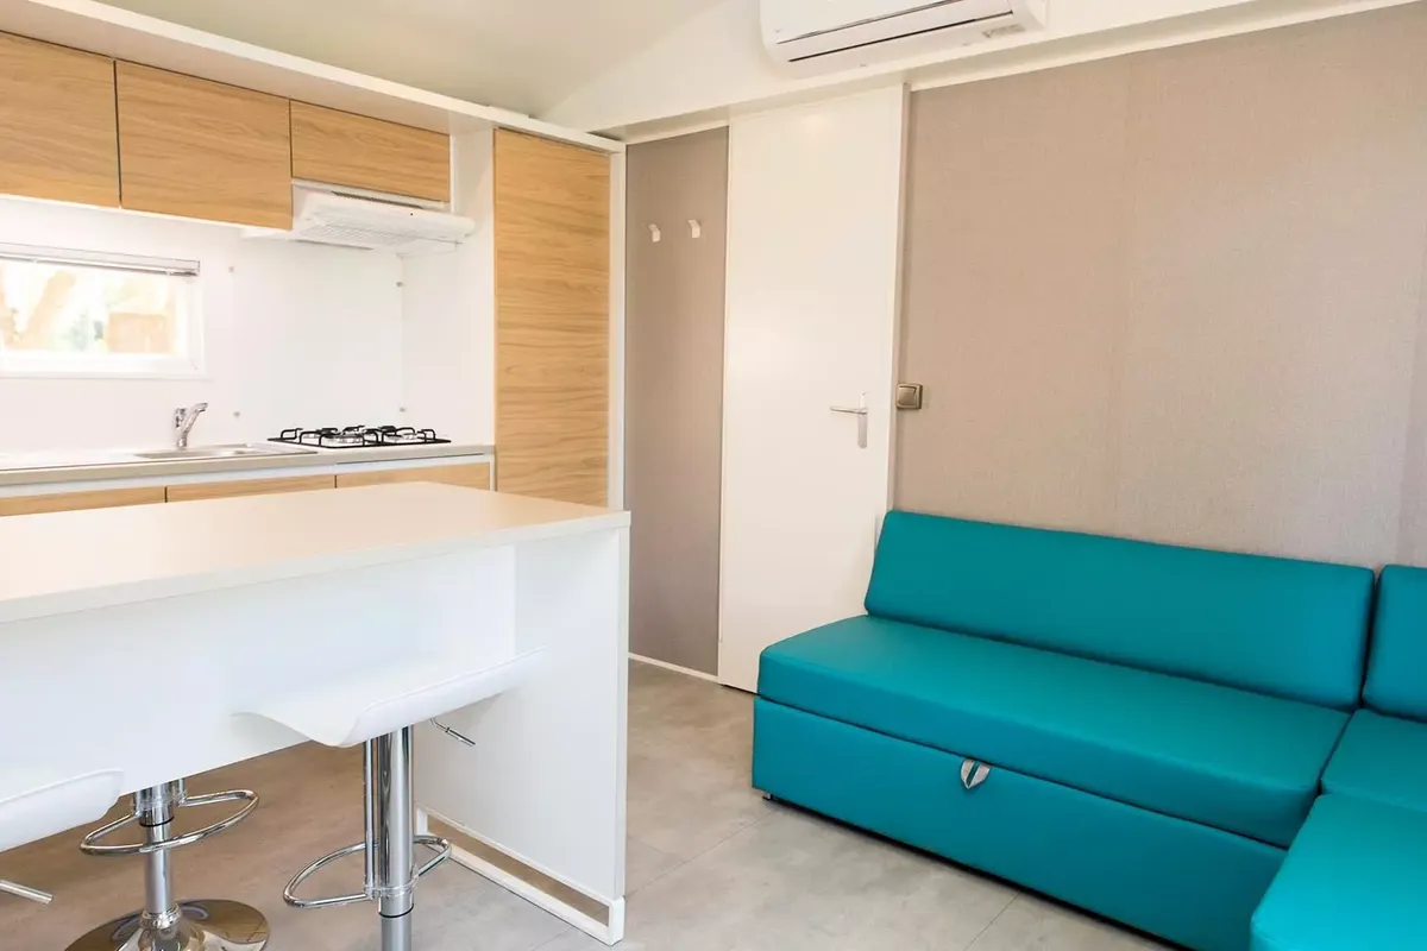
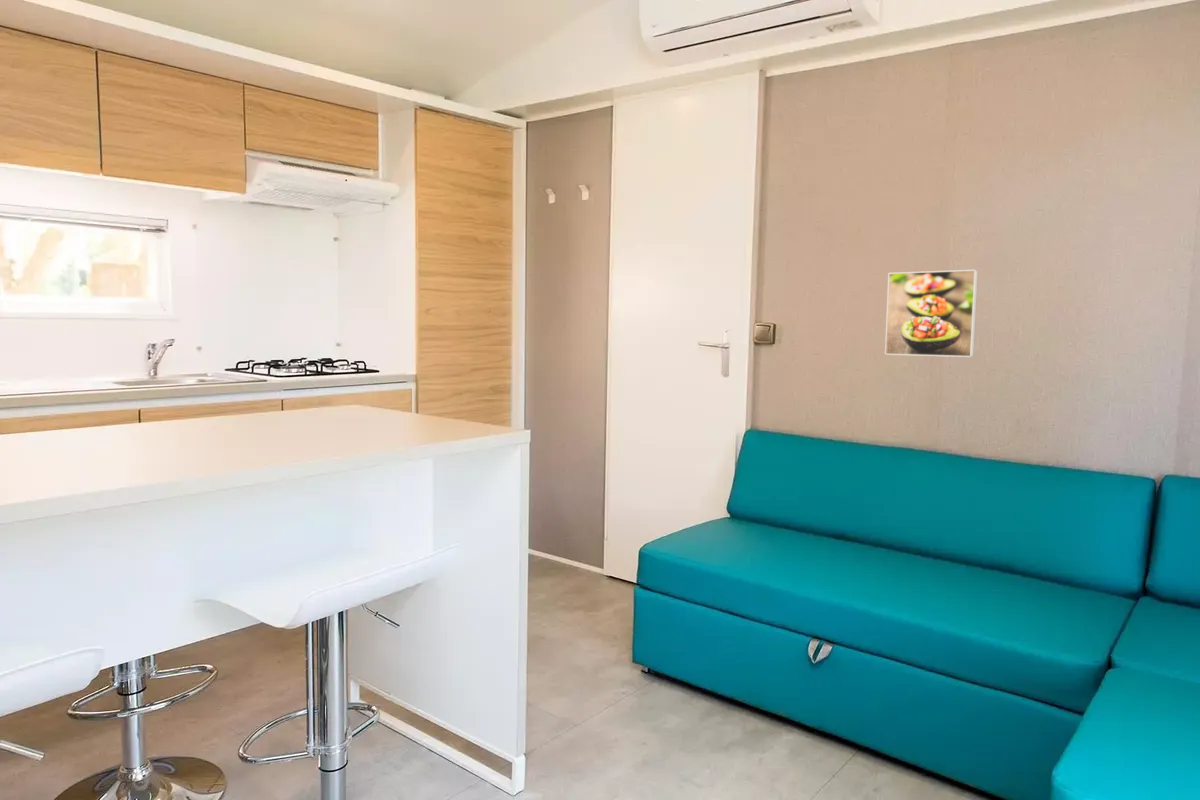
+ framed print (929, 313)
